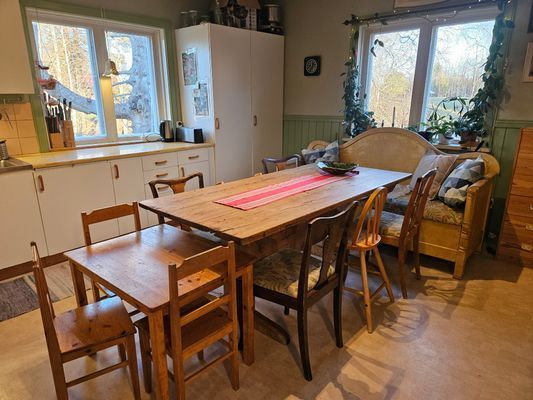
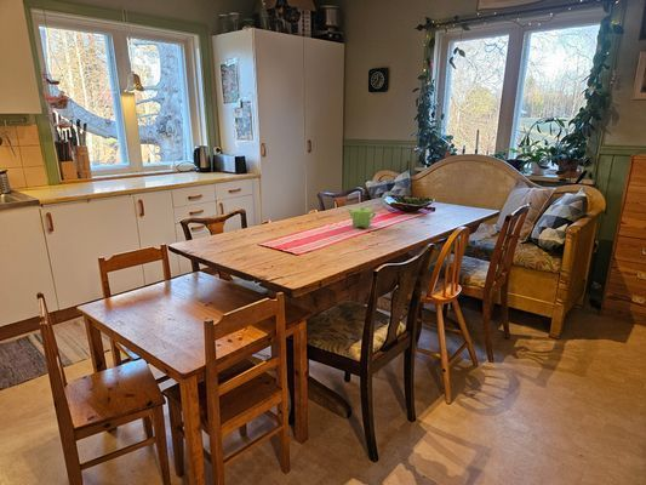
+ teapot (360, 216)
